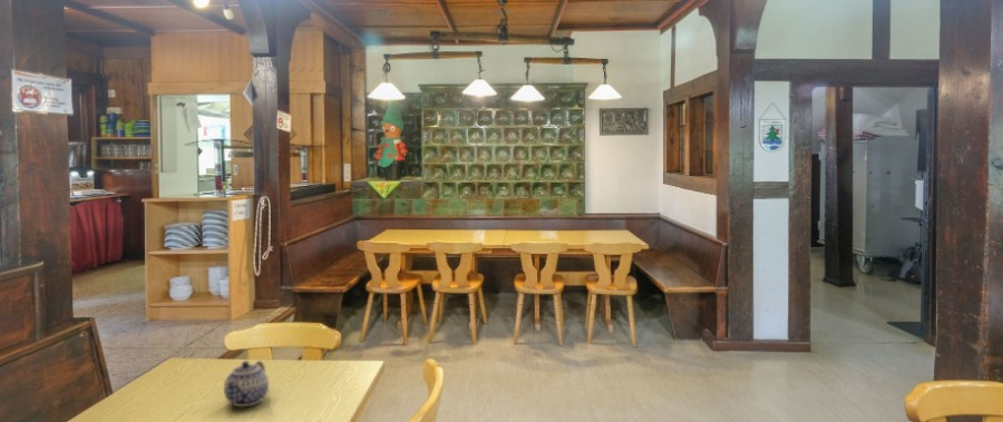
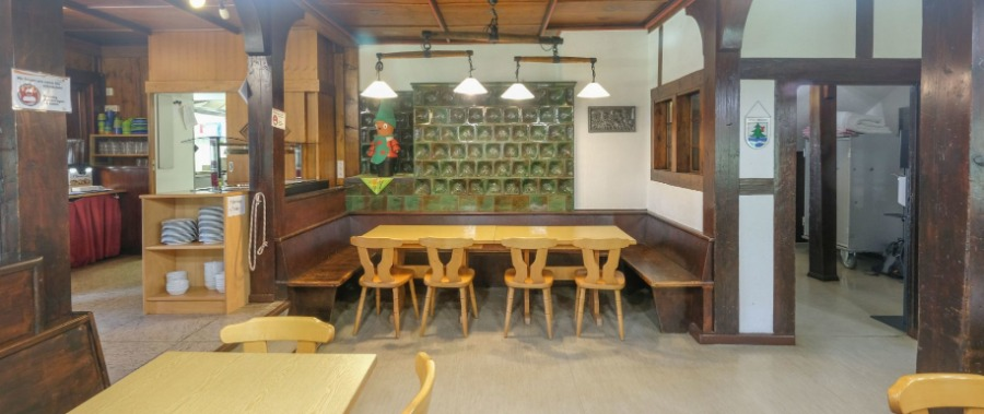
- teapot (246, 381)
